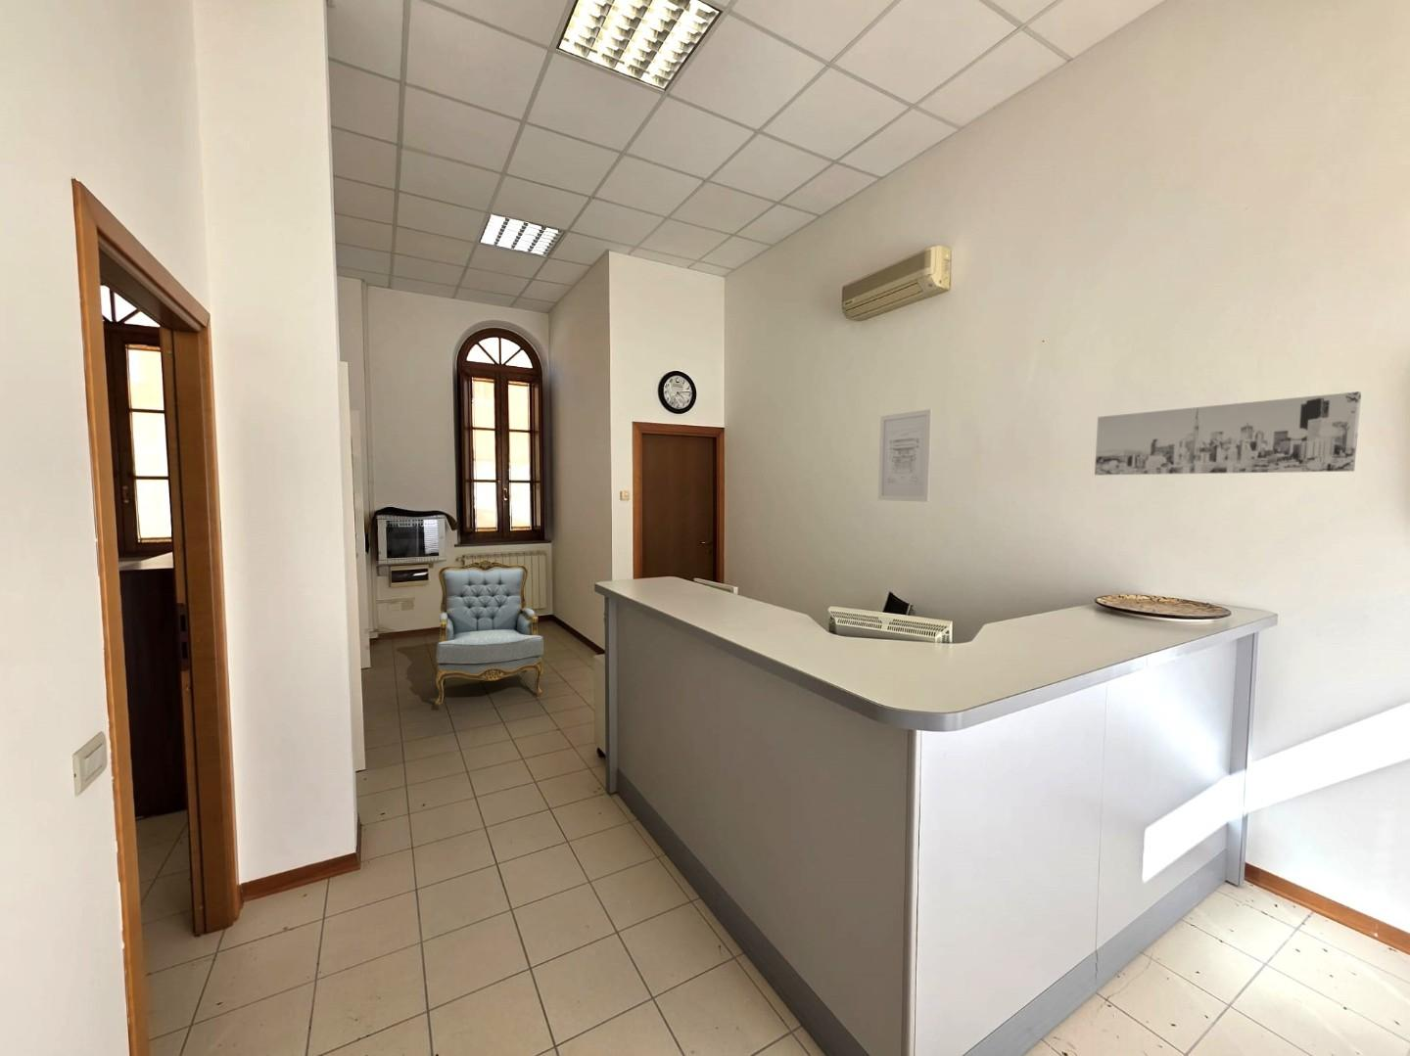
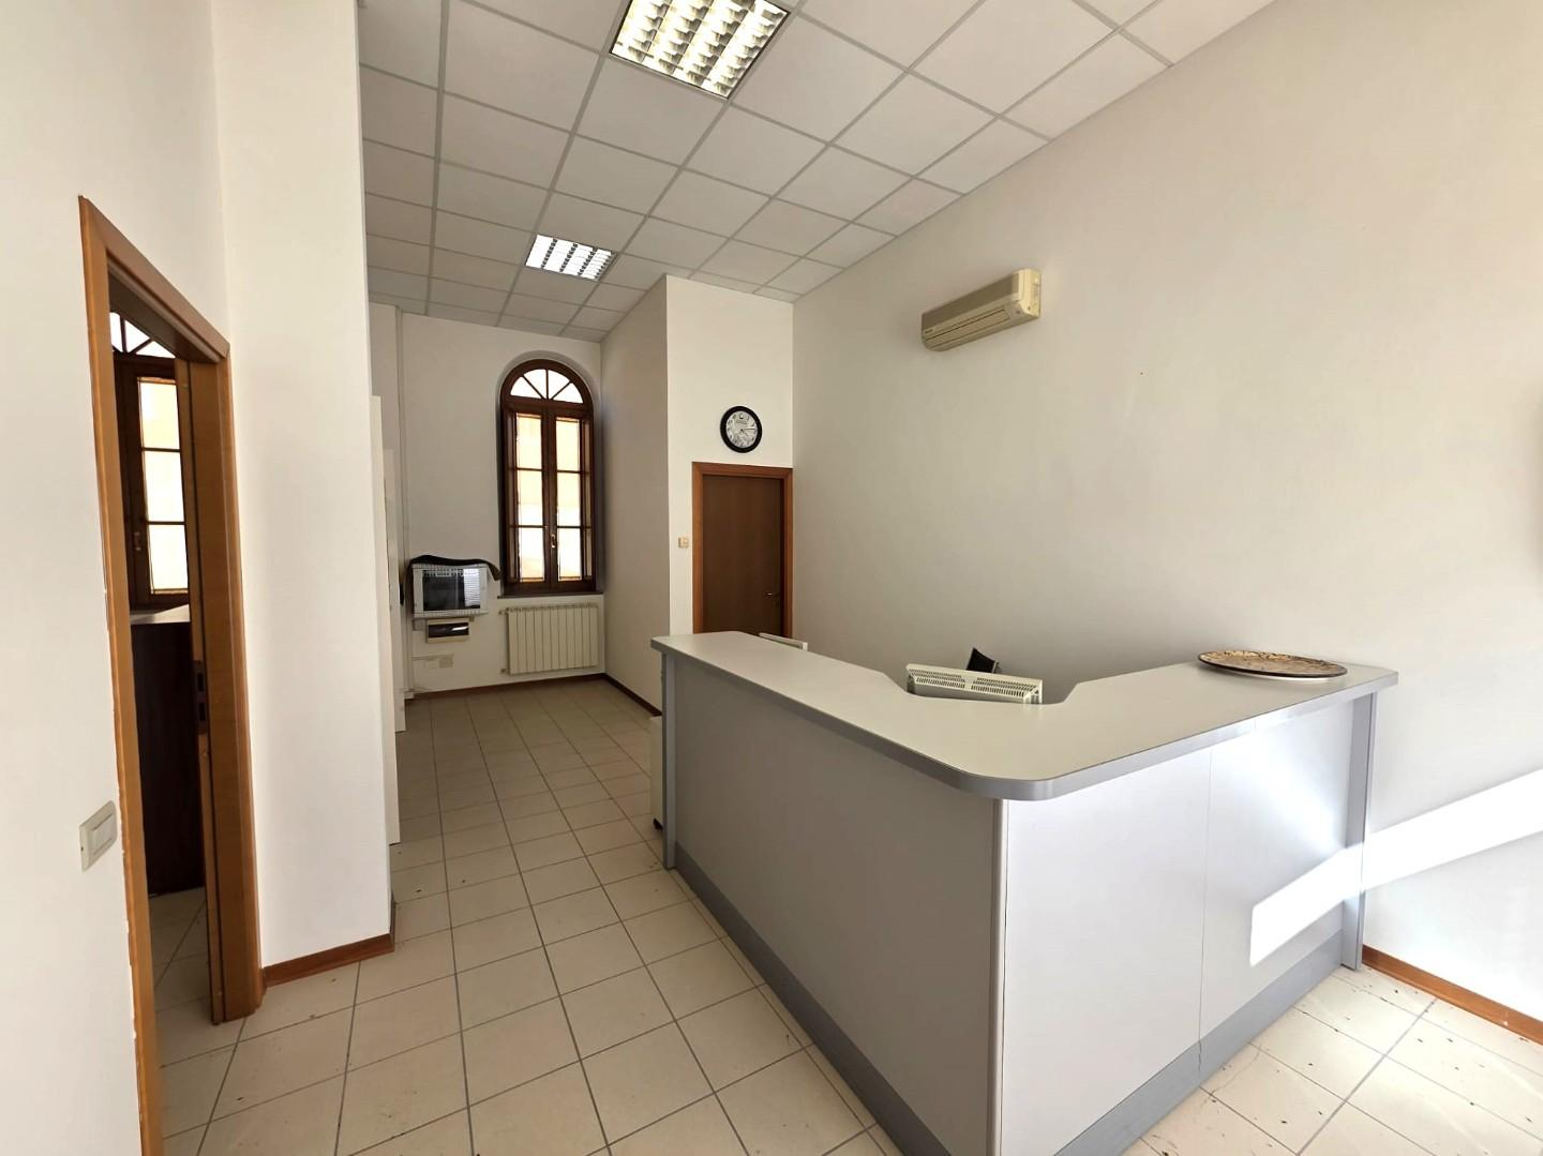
- wall art (1207, 439)
- wall art (903, 457)
- armchair (487, 627)
